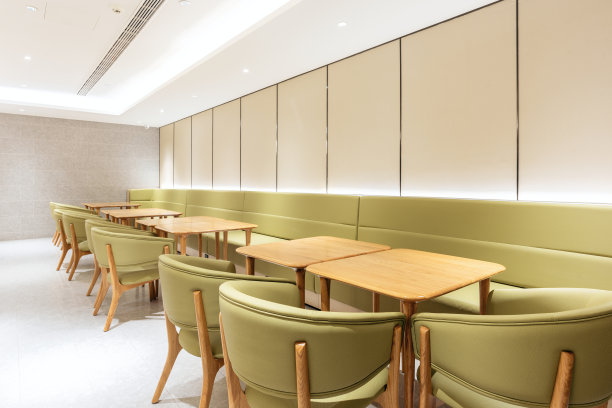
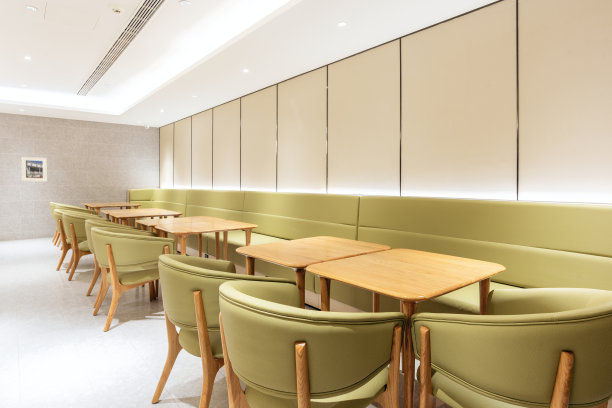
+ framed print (34, 169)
